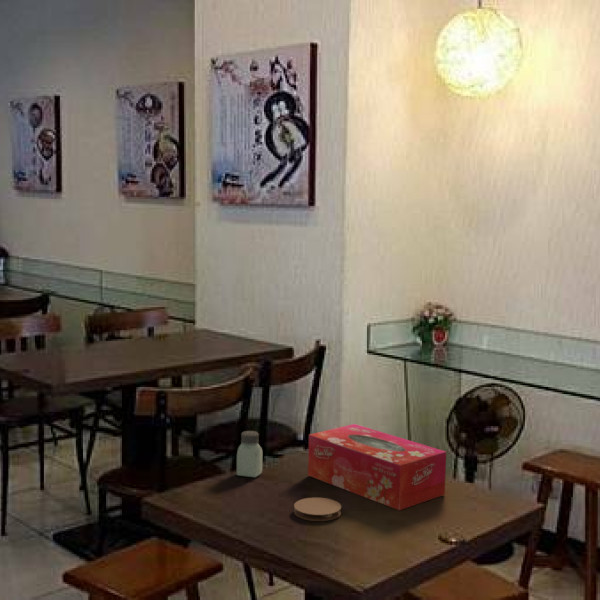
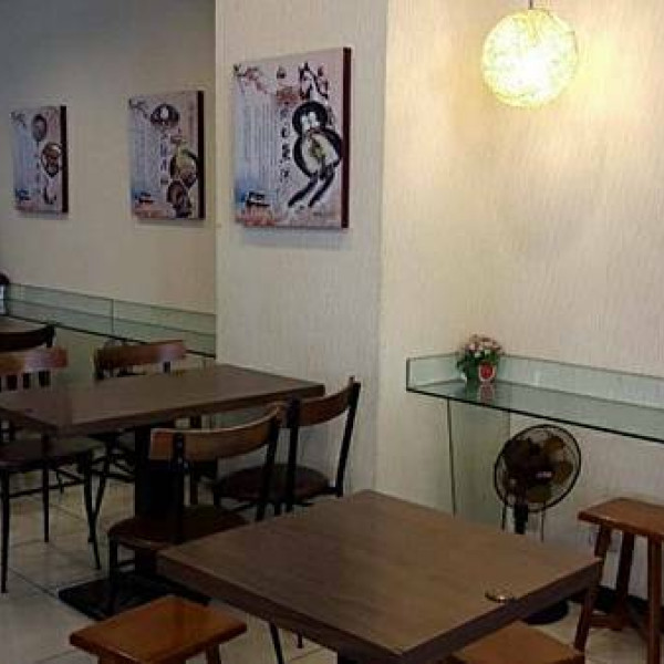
- tissue box (375, 463)
- coaster (317, 509)
- saltshaker (249, 453)
